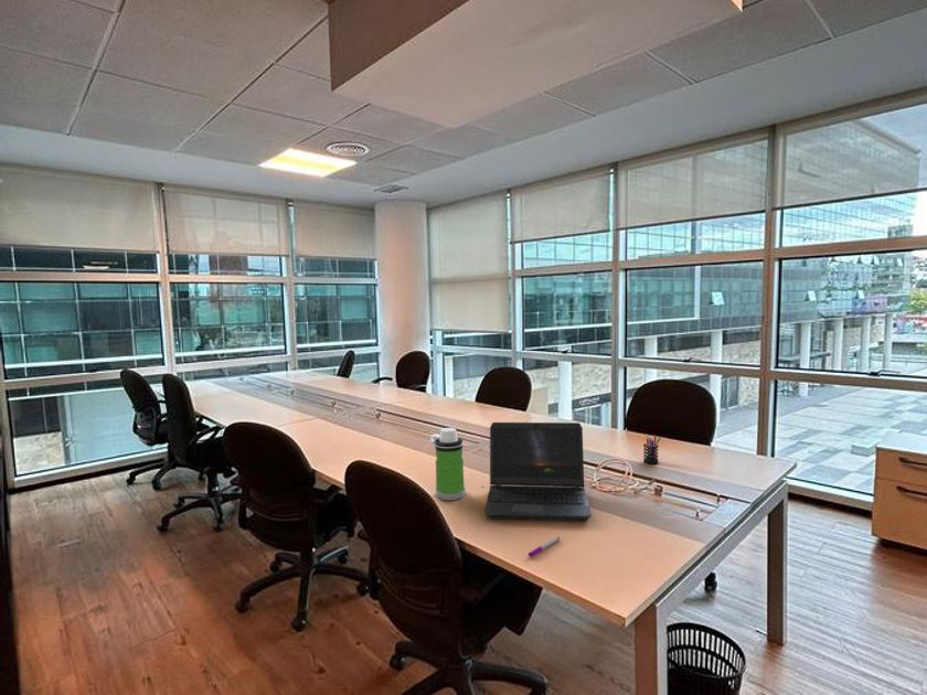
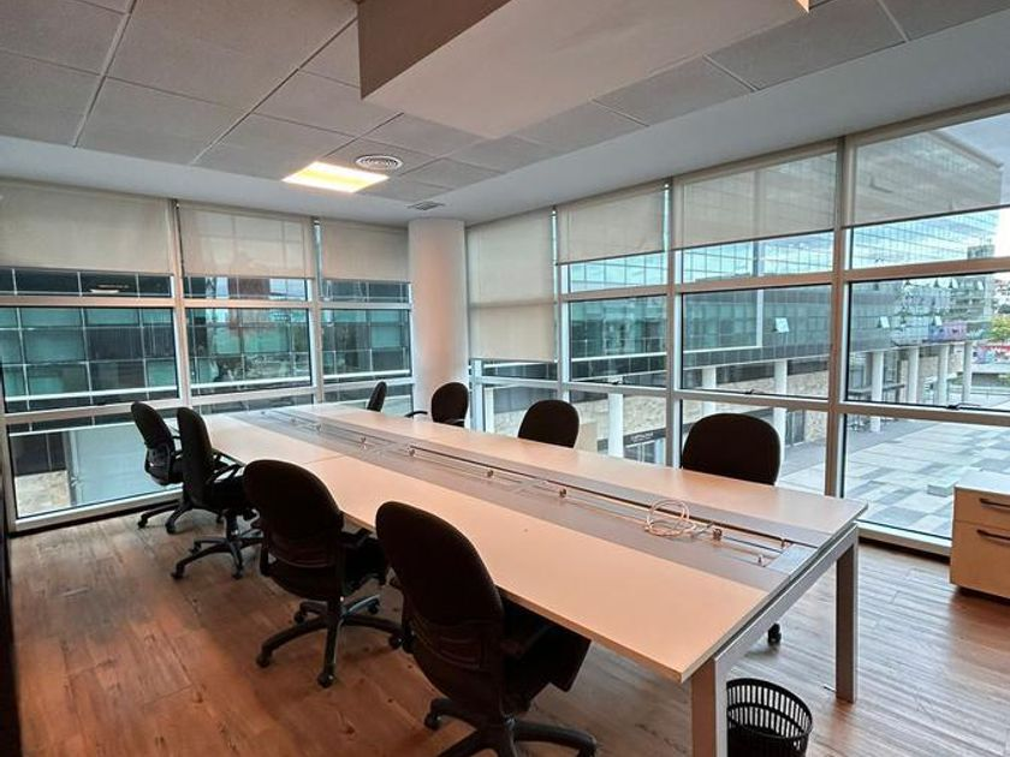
- pen holder (652, 447)
- pen (544, 546)
- laptop computer (536, 468)
- water bottle (448, 462)
